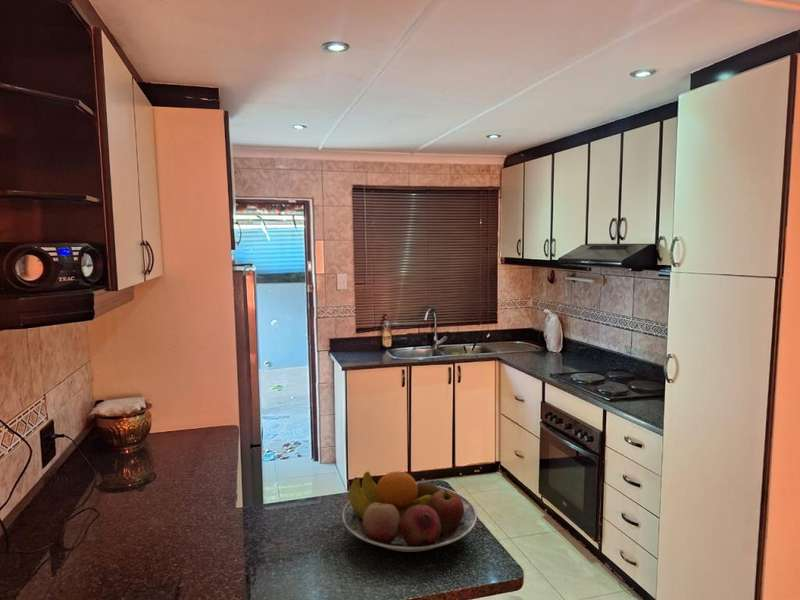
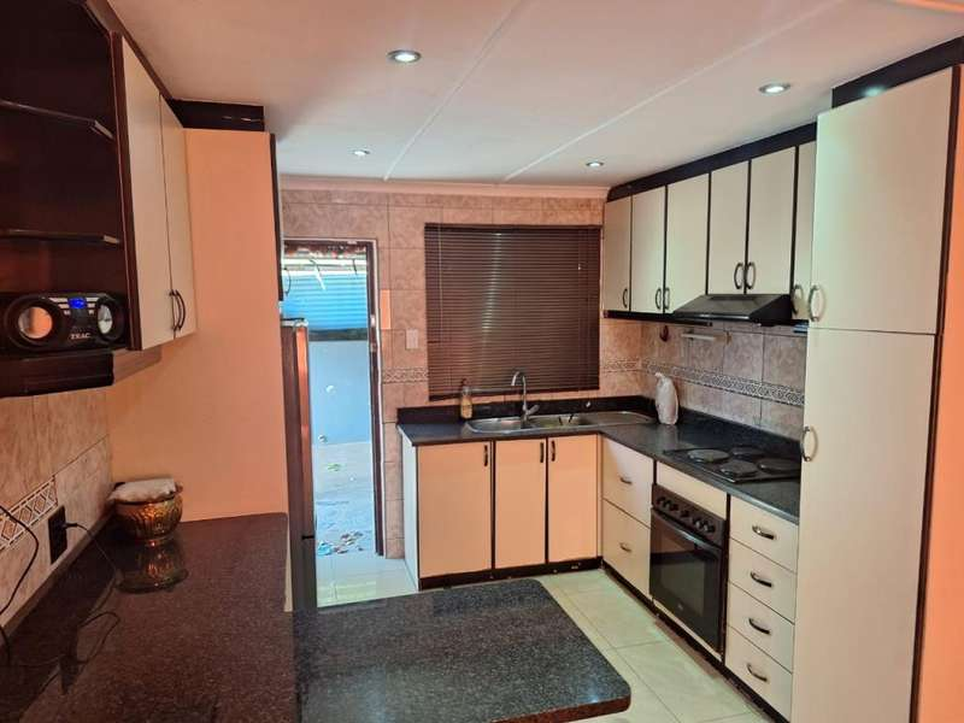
- fruit bowl (409, 506)
